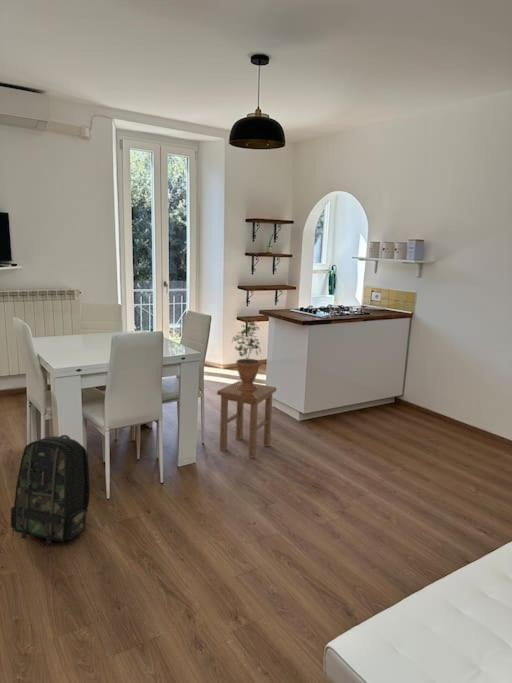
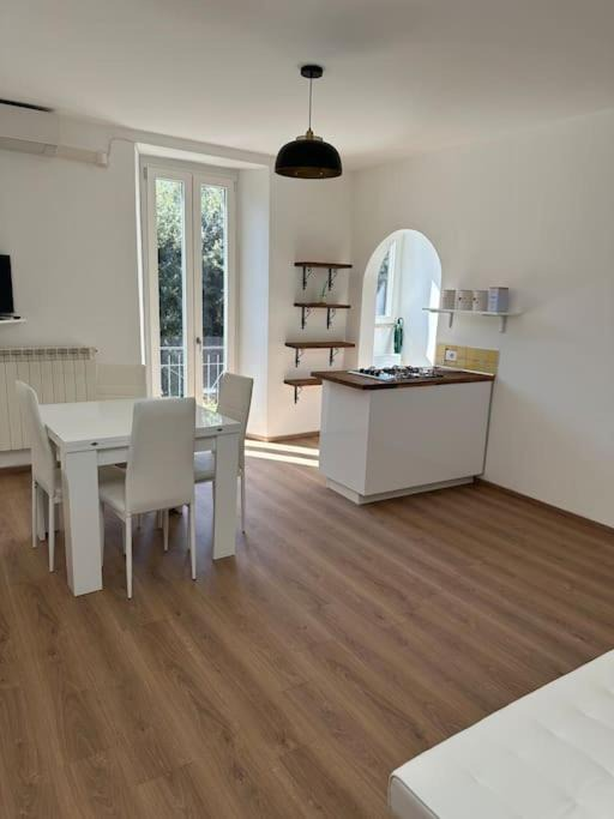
- backpack (55, 483)
- potted plant (245, 353)
- stool (242, 418)
